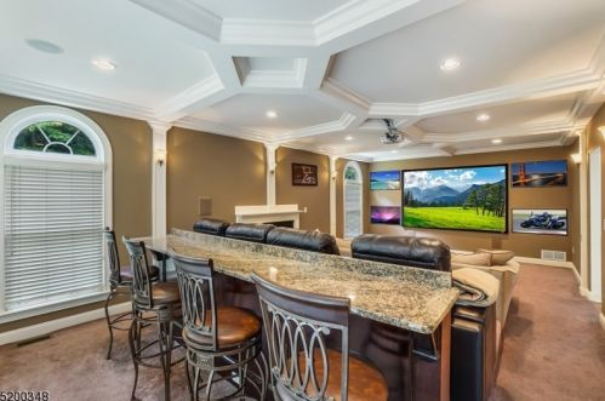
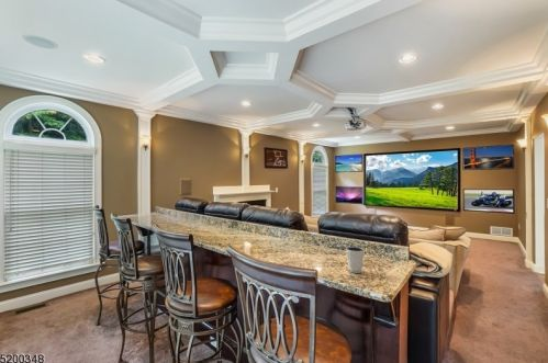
+ dixie cup (355, 260)
